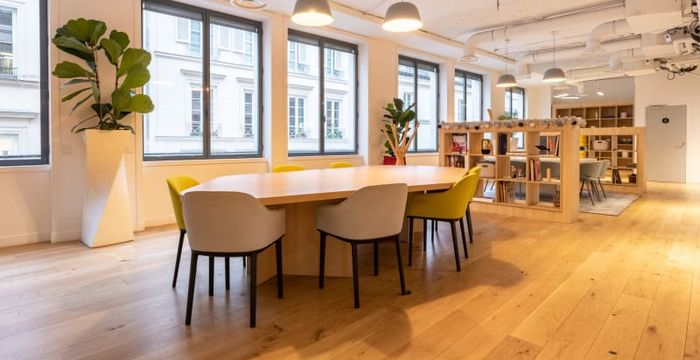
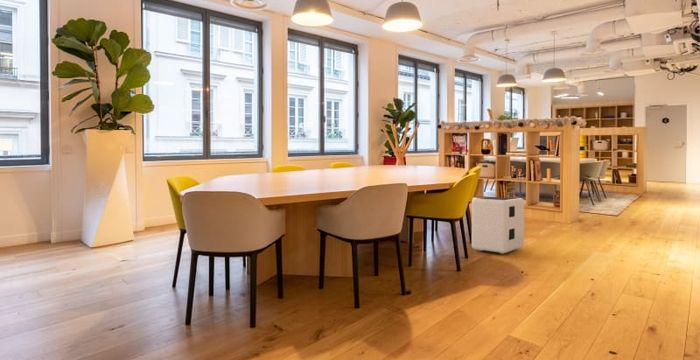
+ air purifier (497, 224)
